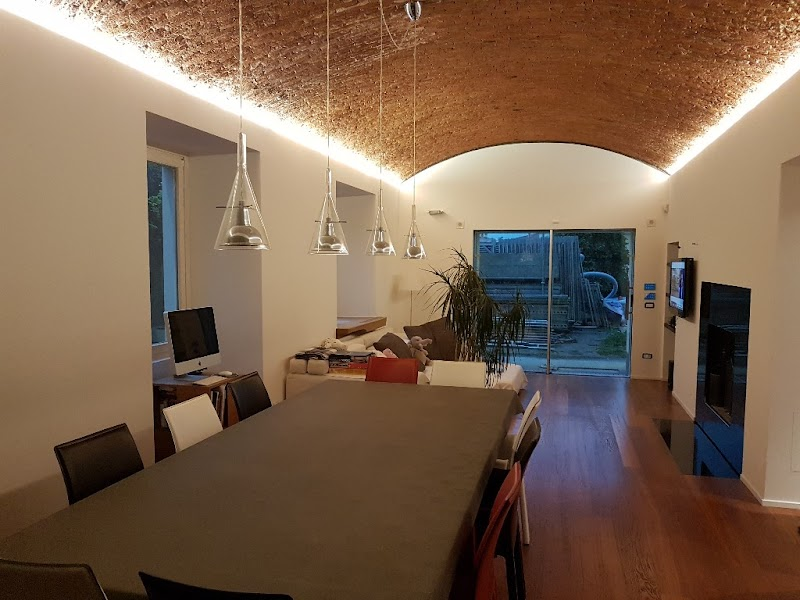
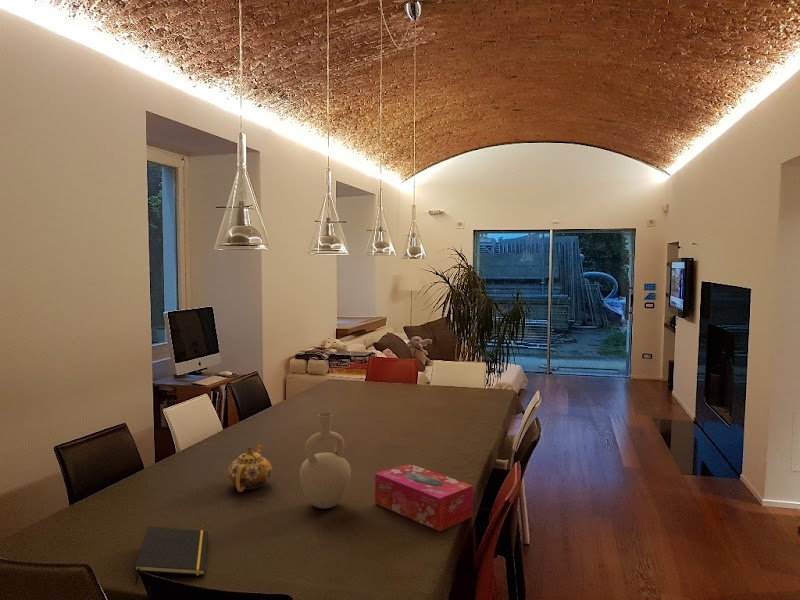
+ tissue box (422, 494)
+ notepad (174, 549)
+ vase (325, 459)
+ teapot (250, 466)
